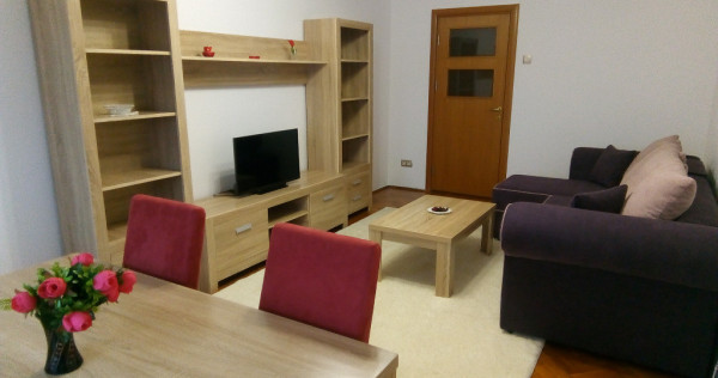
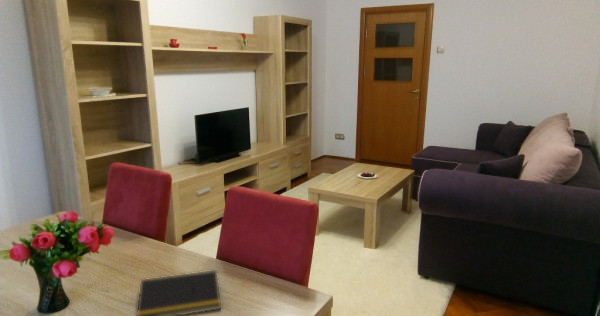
+ notepad (179, 294)
